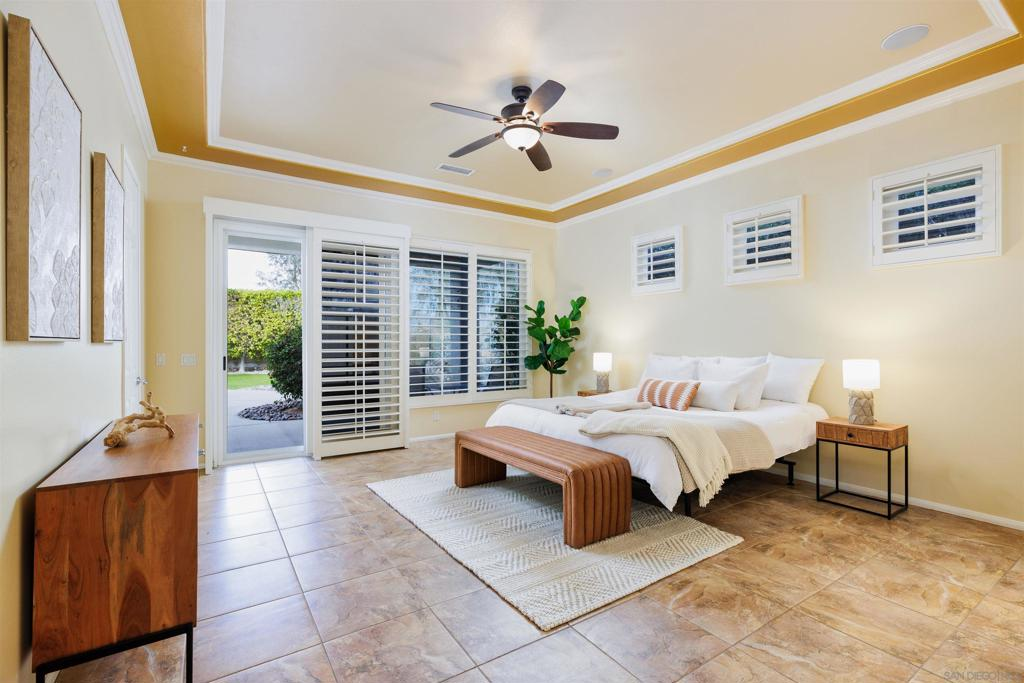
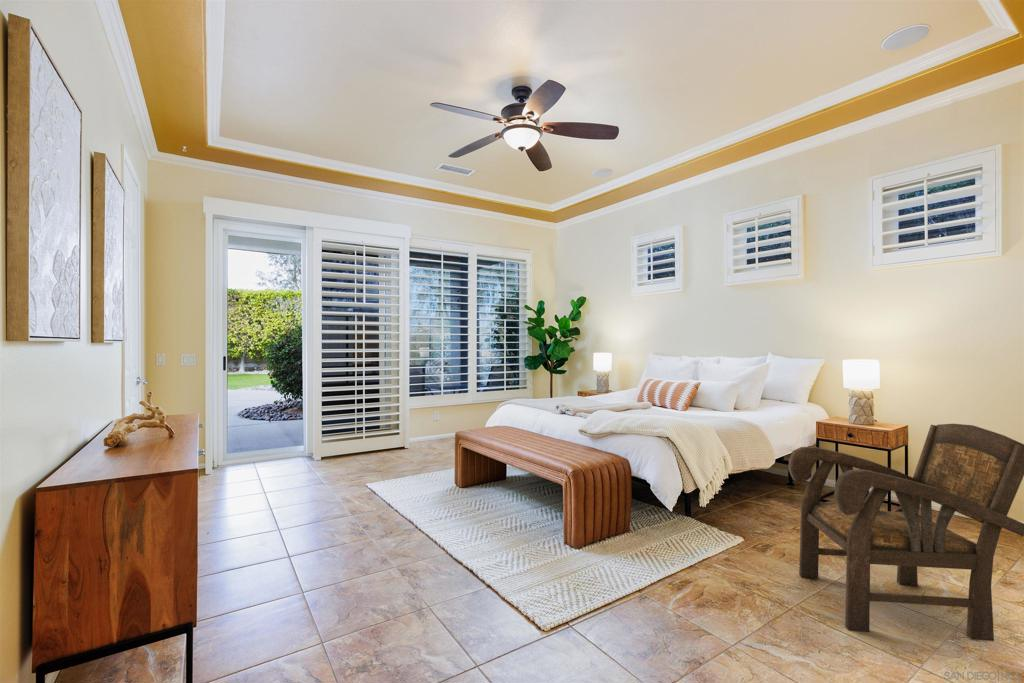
+ armchair (895, 514)
